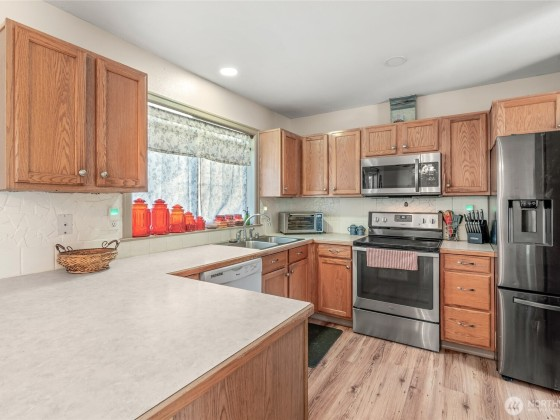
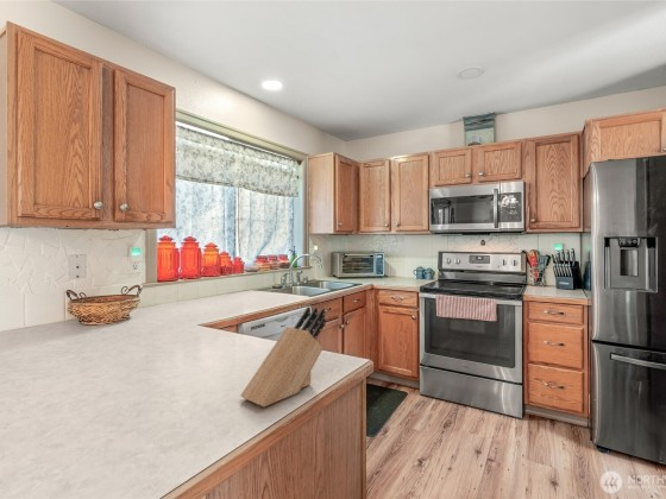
+ knife block (289, 349)
